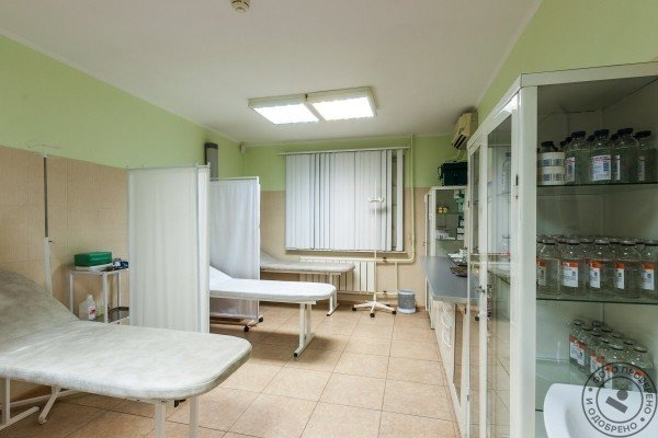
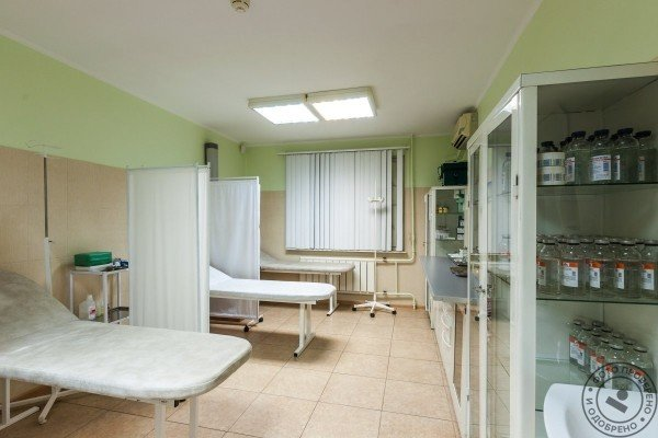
- wastebasket (406, 300)
